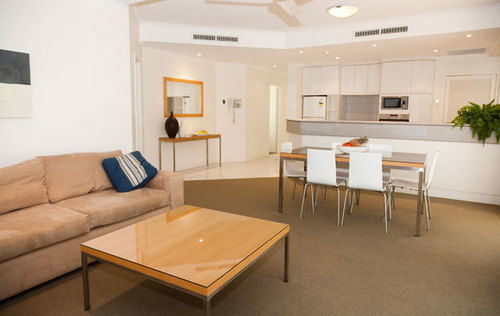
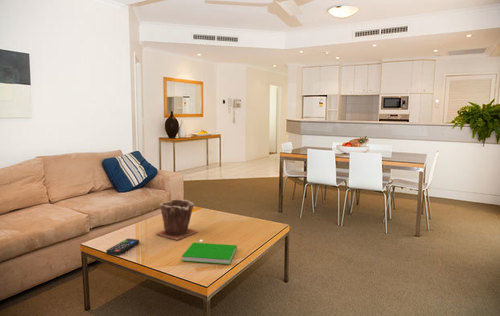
+ book (210, 252)
+ remote control (123, 246)
+ plant pot (177, 217)
